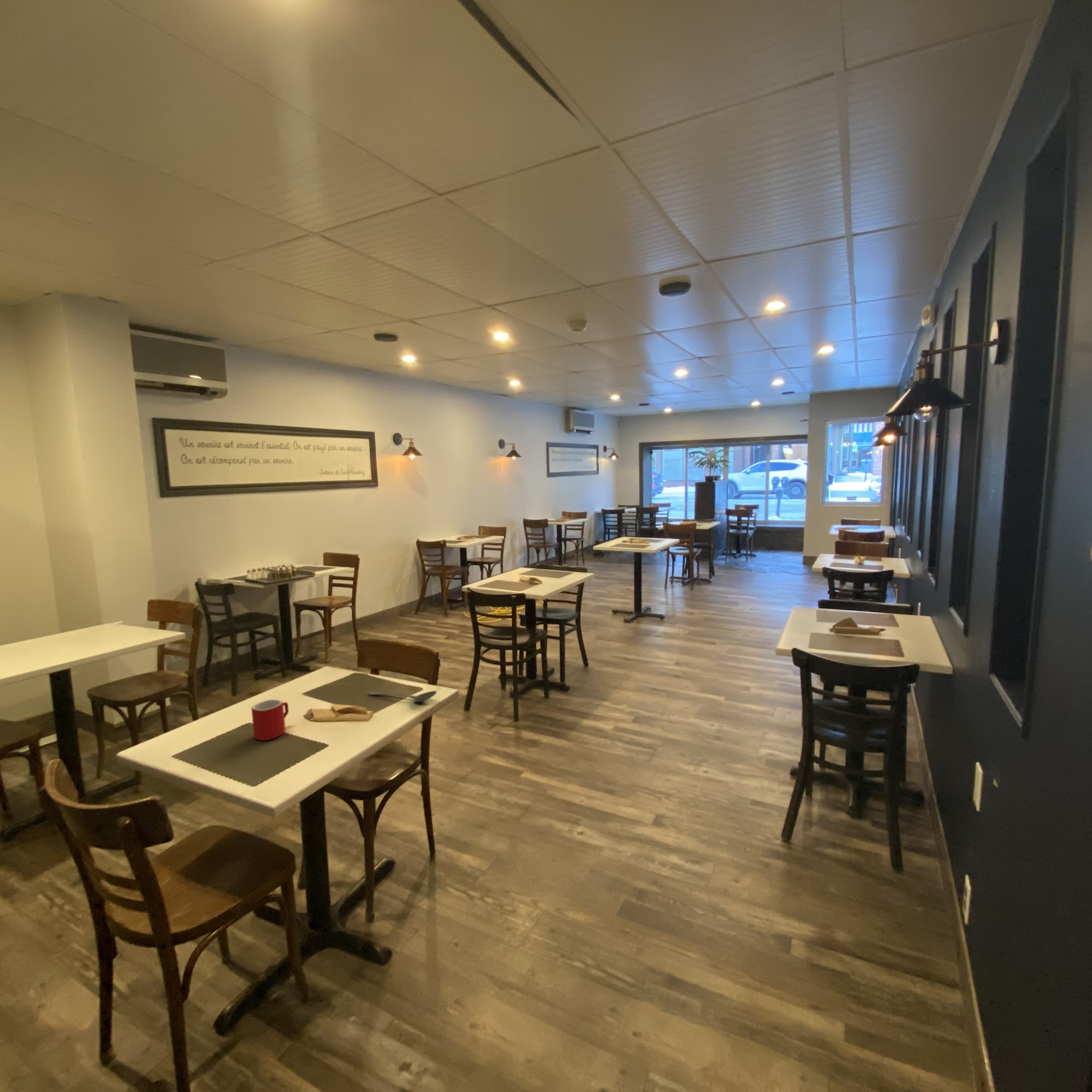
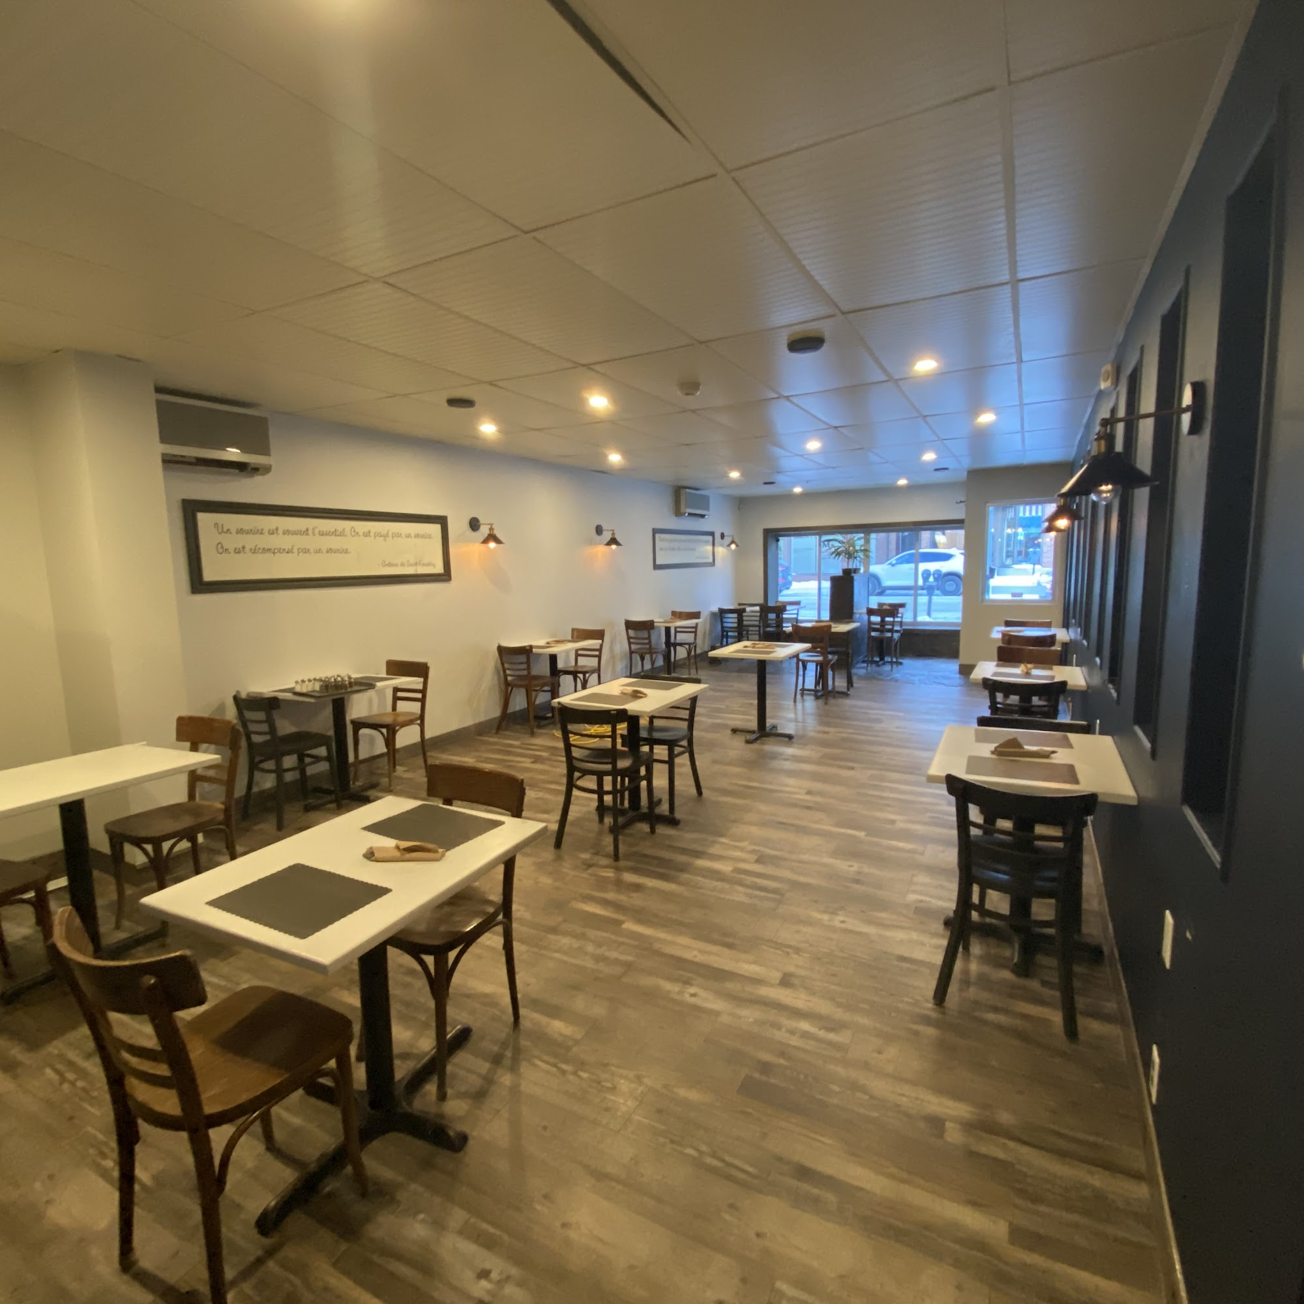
- mug (272, 717)
- stirrer (401, 694)
